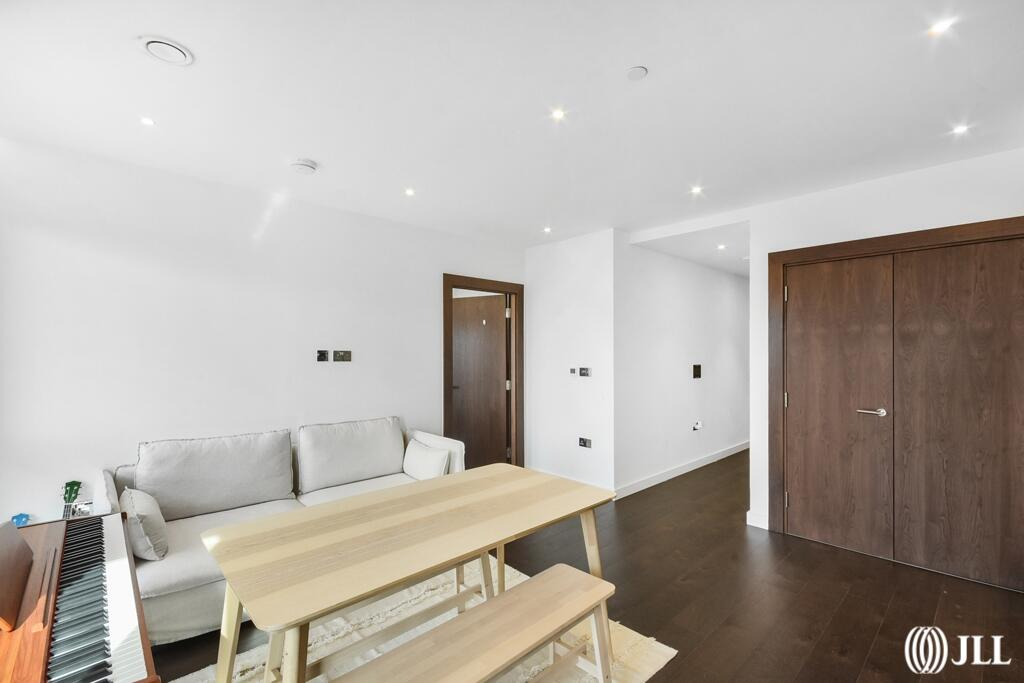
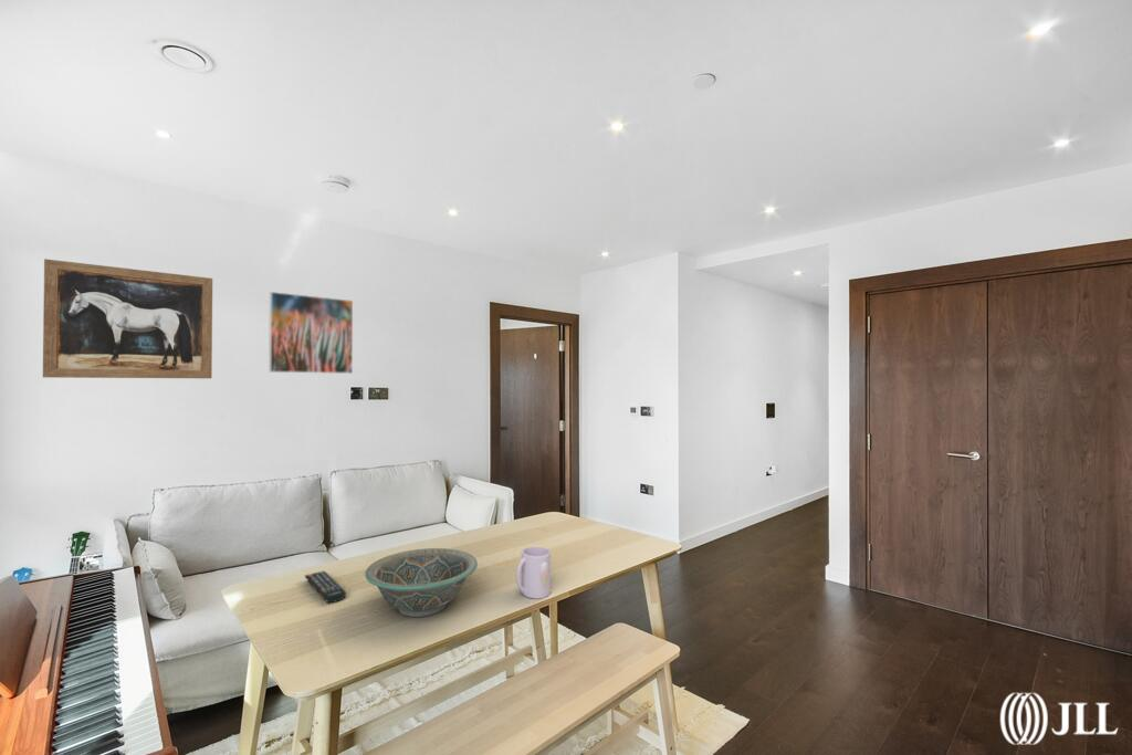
+ mug (532, 573)
+ decorative bowl (422, 586)
+ wall art (135, 323)
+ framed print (313, 334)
+ remote control (324, 586)
